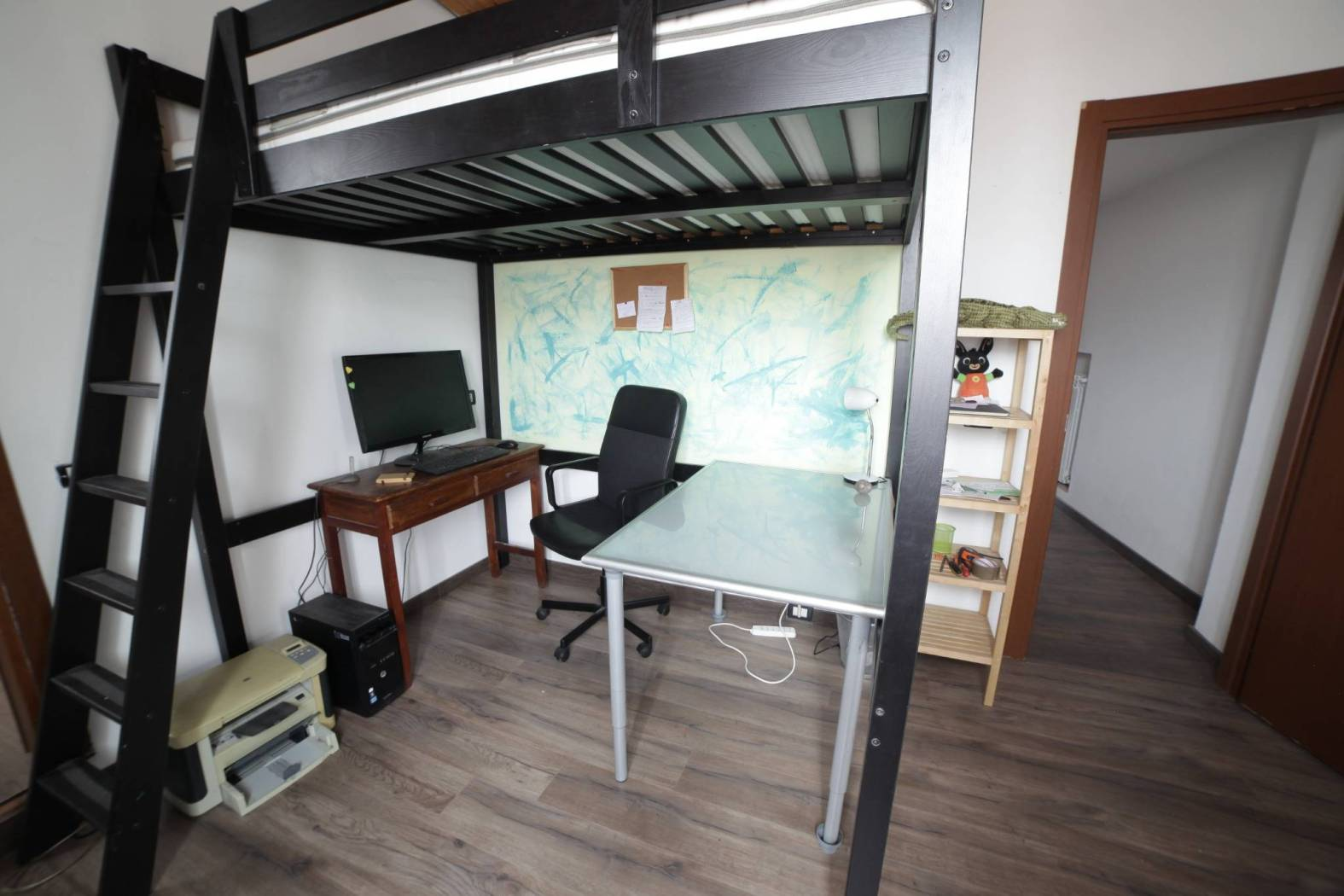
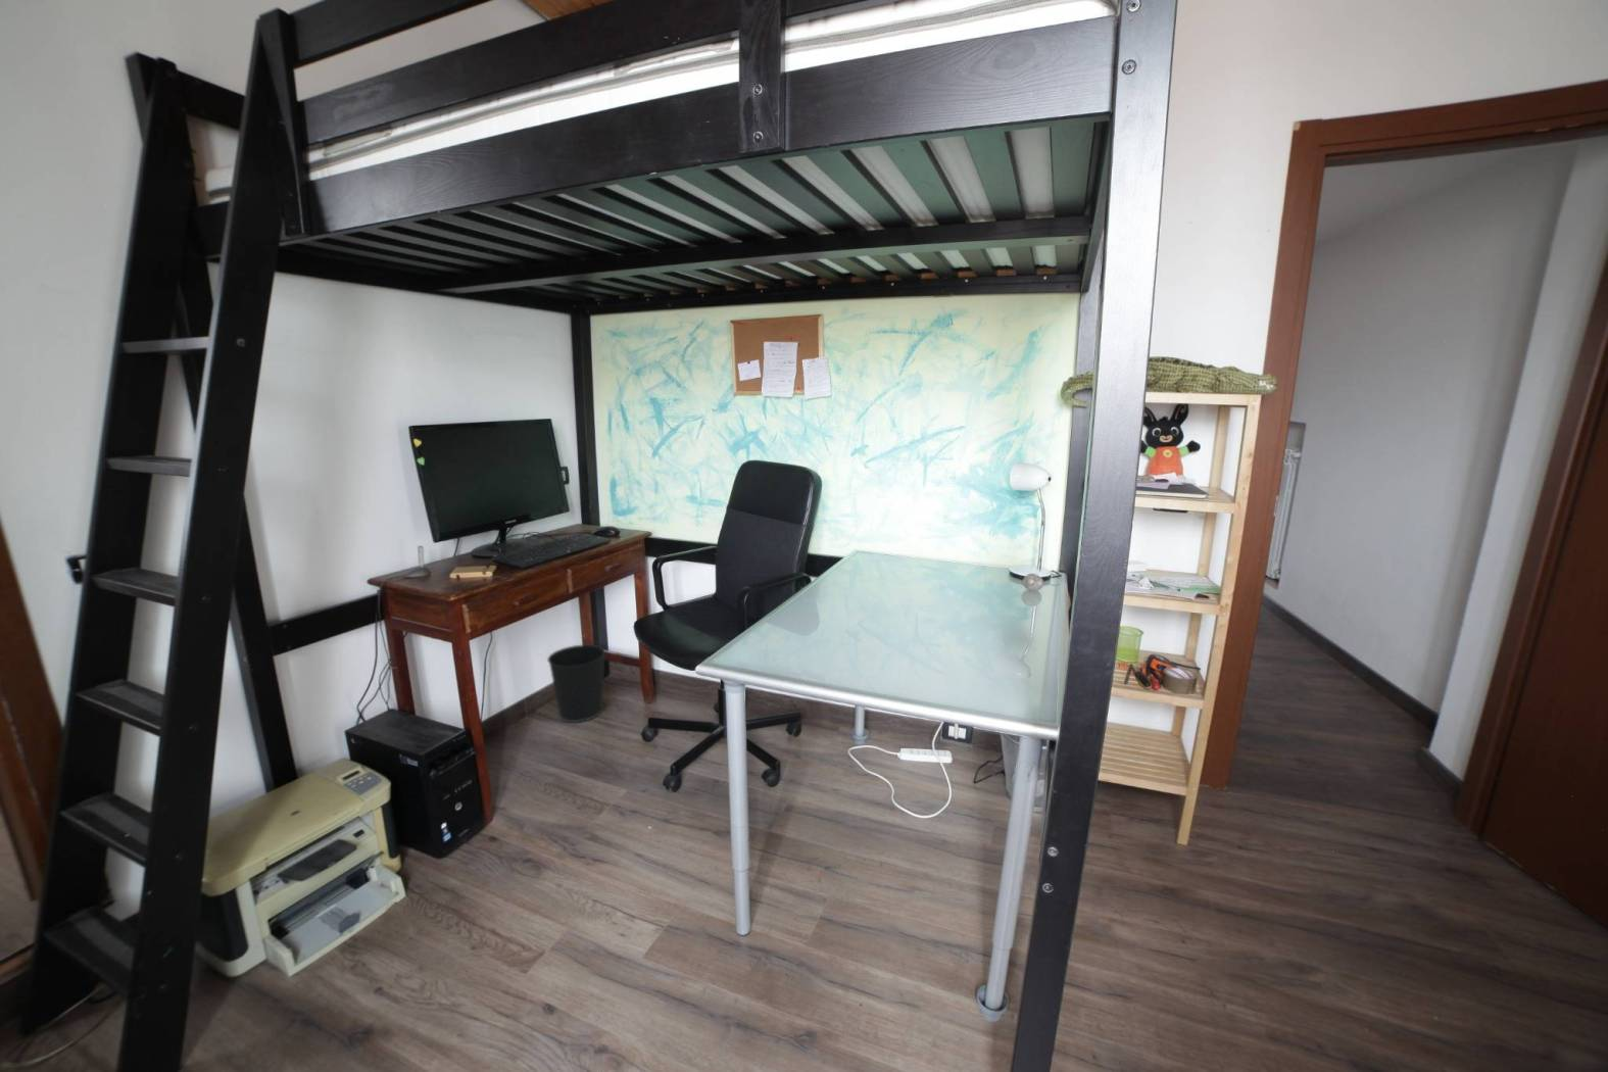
+ wastebasket (579, 683)
